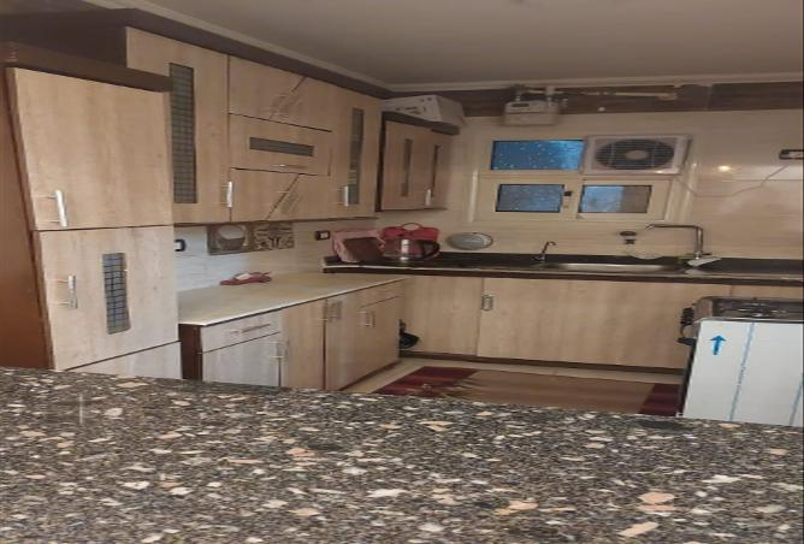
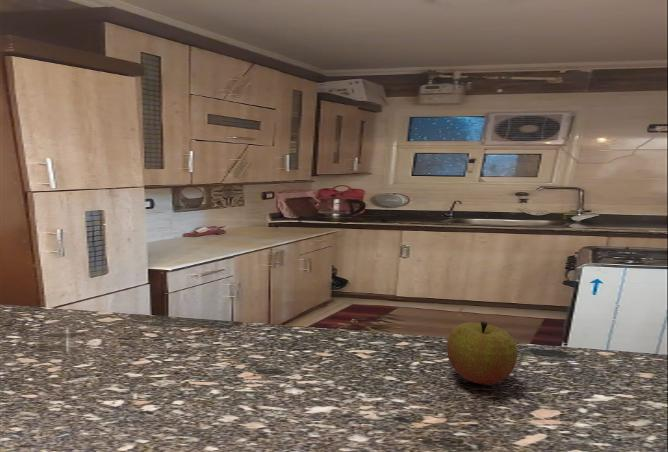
+ apple (480, 351)
